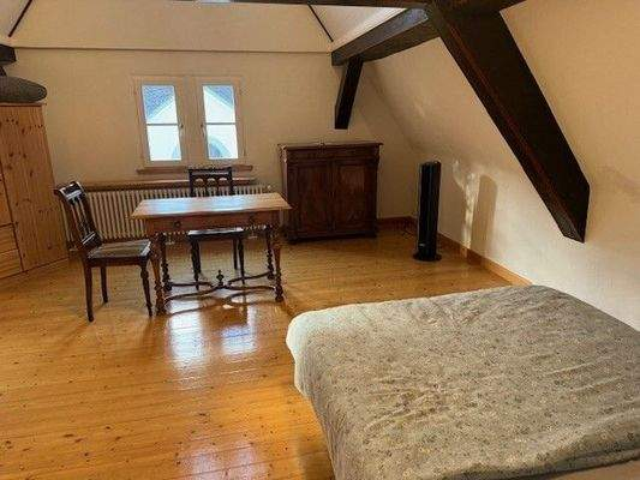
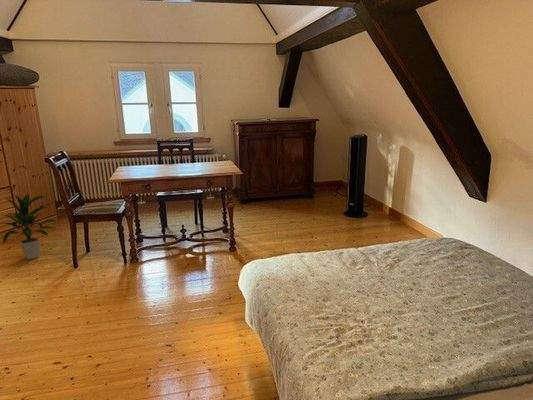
+ indoor plant (27, 224)
